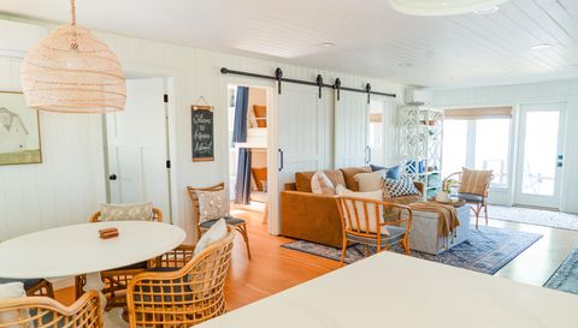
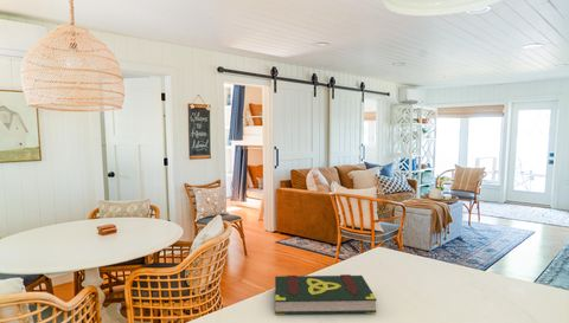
+ book (321, 292)
